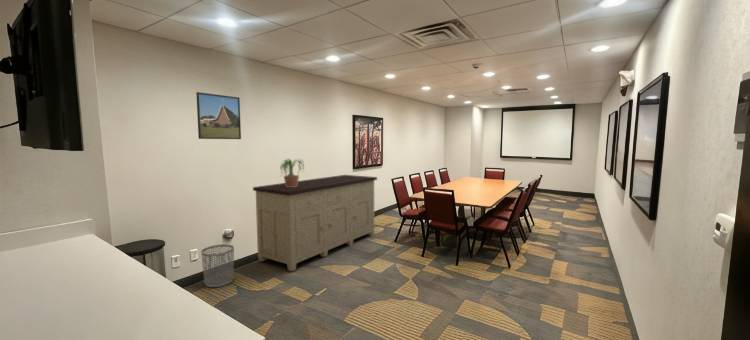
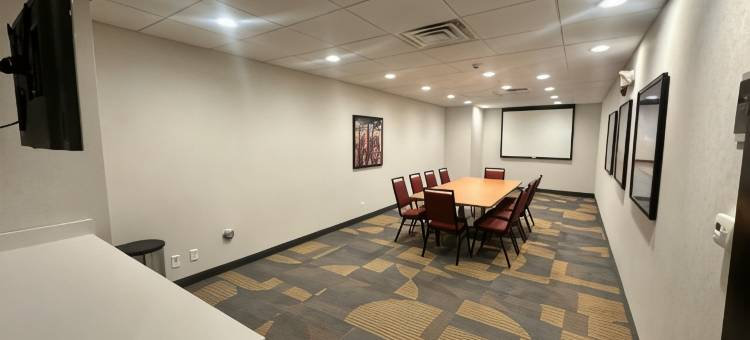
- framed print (220, 117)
- waste bin (218, 265)
- sideboard (323, 214)
- potted plant (291, 172)
